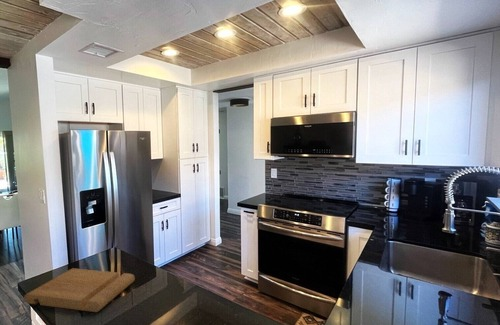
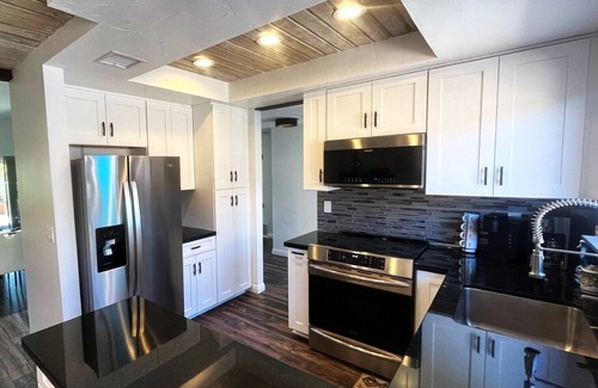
- cutting board (83, 287)
